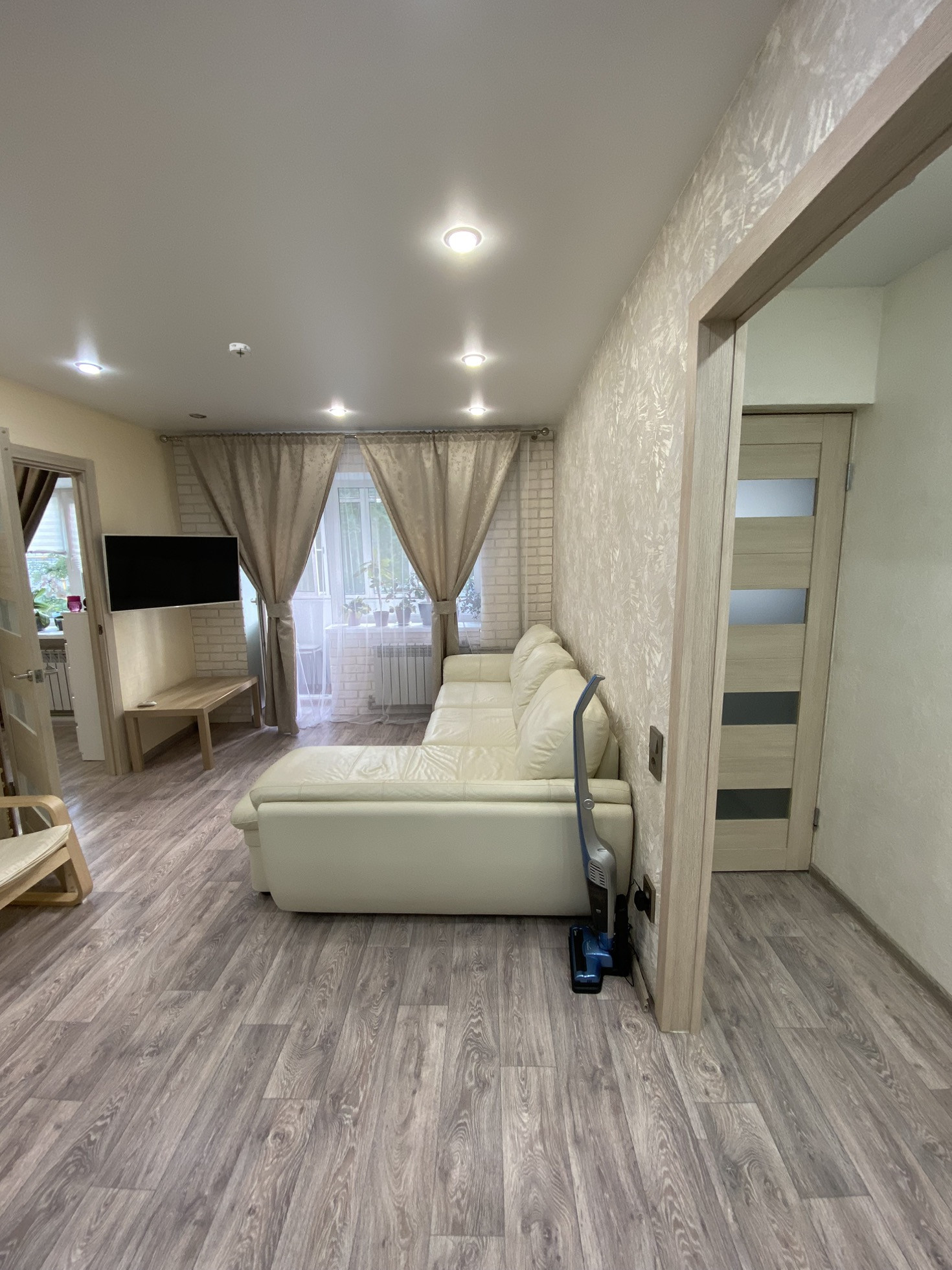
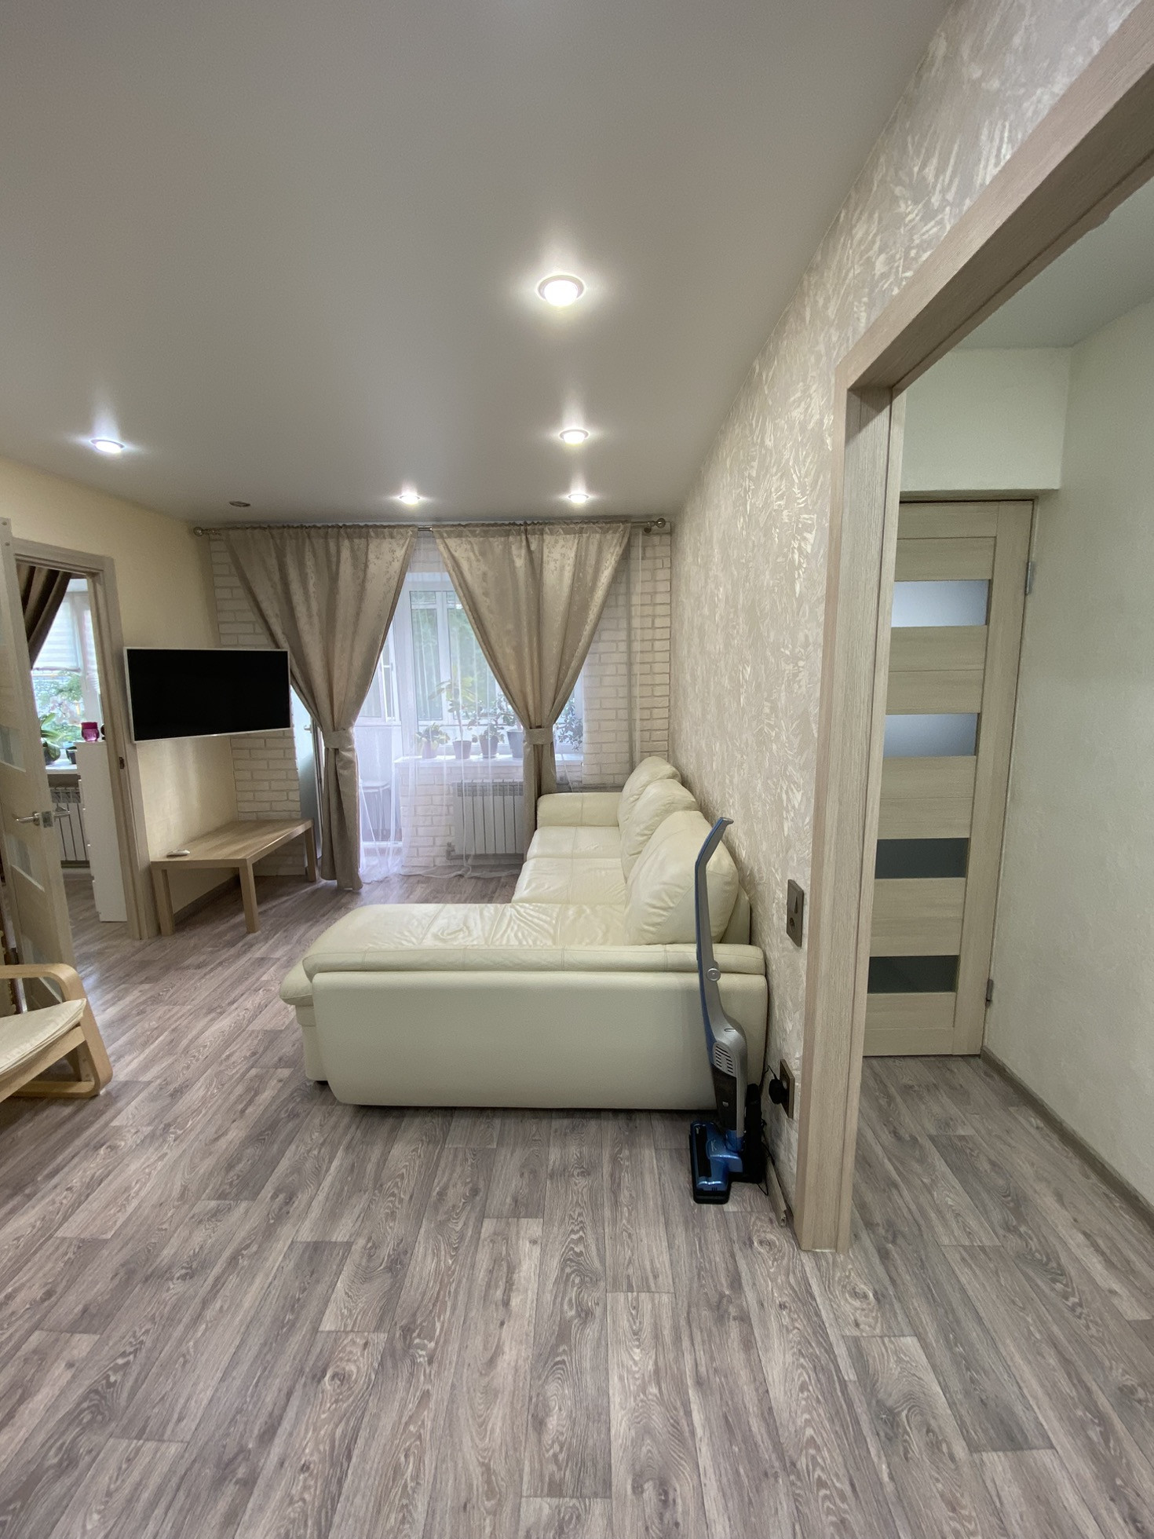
- smoke detector (239, 350)
